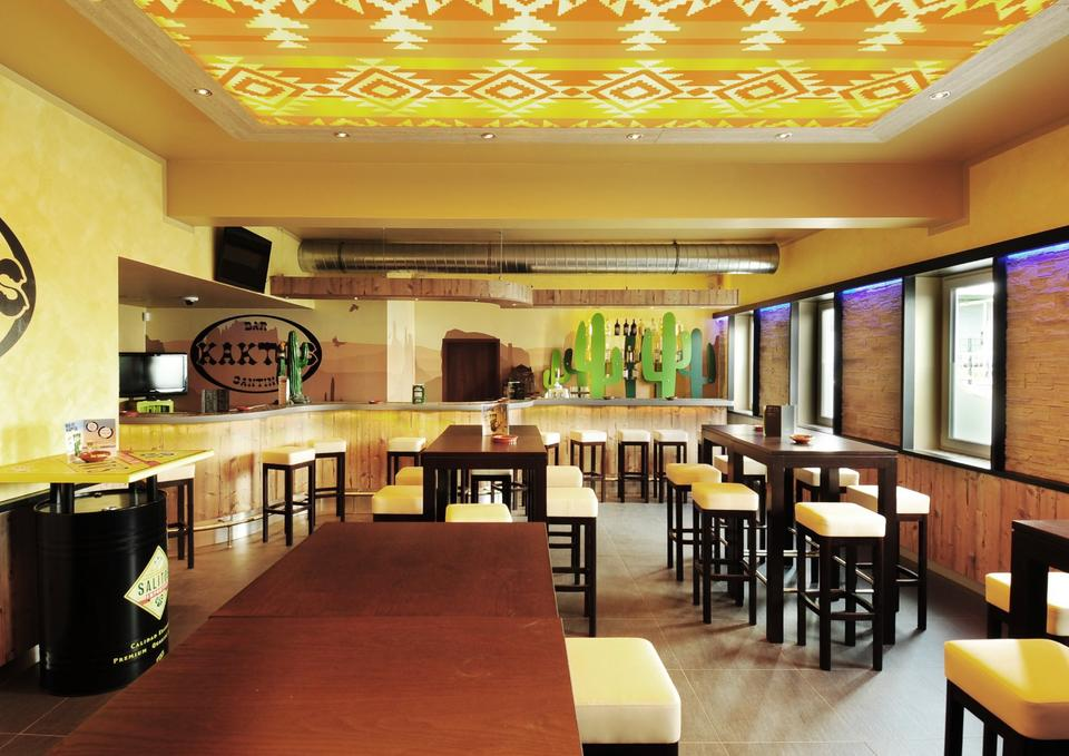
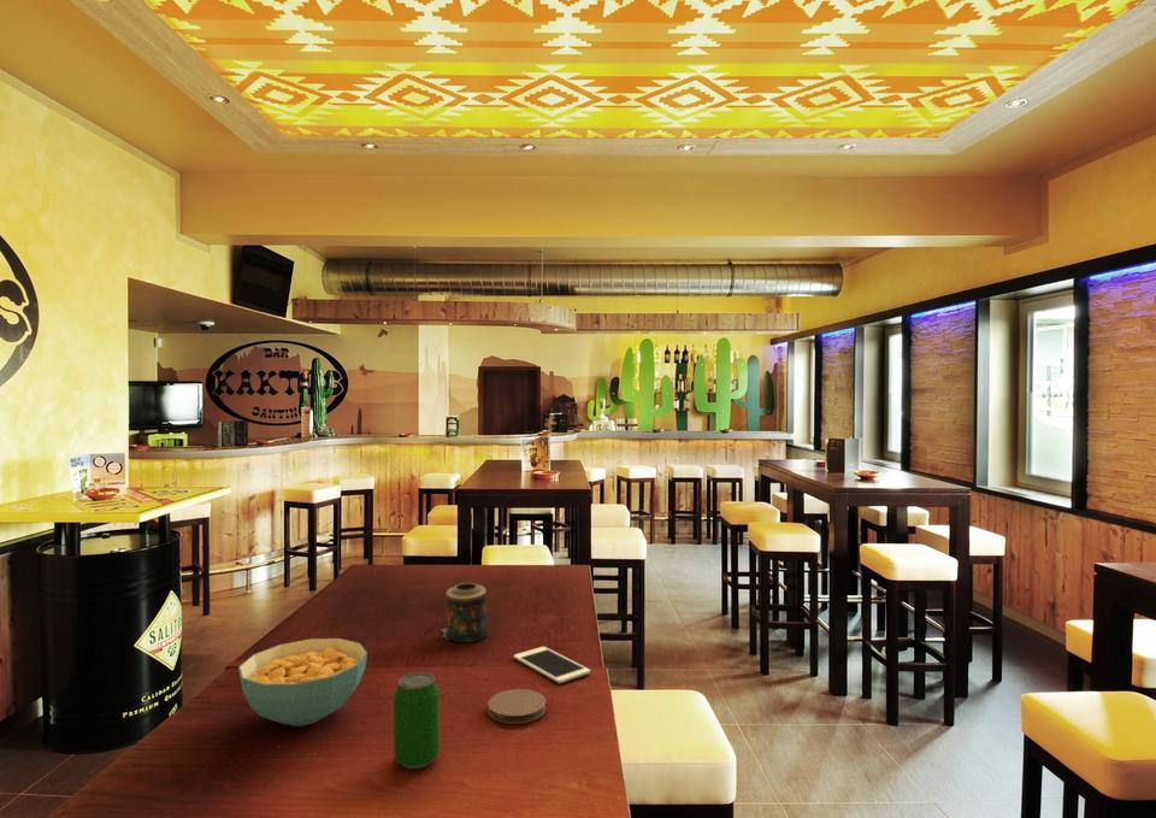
+ beverage can (417, 719)
+ cereal bowl (305, 688)
+ coaster (517, 705)
+ candle (462, 608)
+ cell phone (550, 664)
